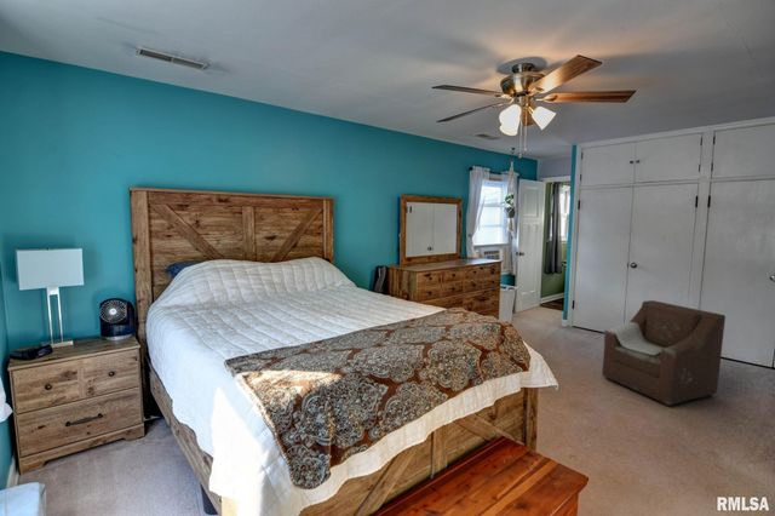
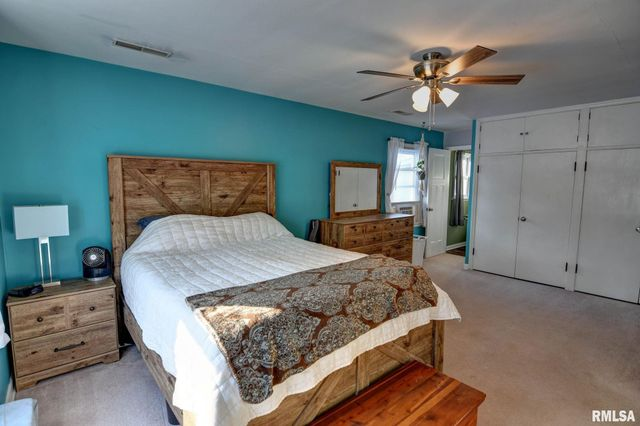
- armchair (659, 348)
